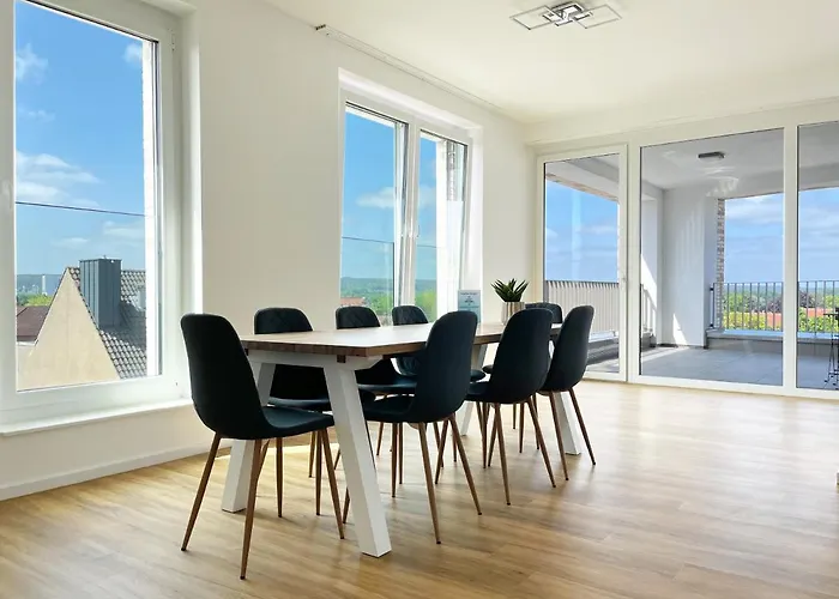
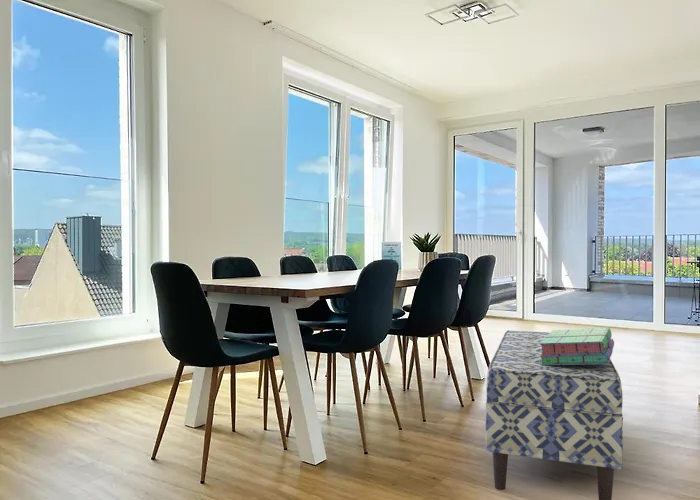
+ bench (550, 400)
+ stack of books (578, 350)
